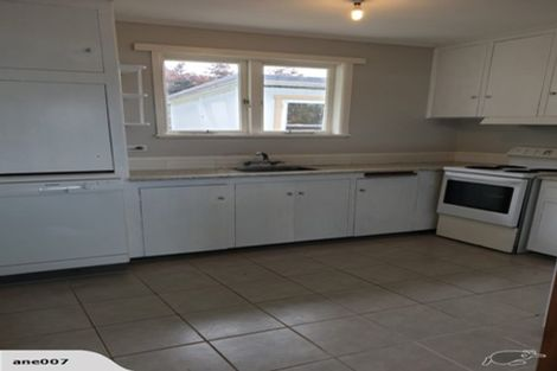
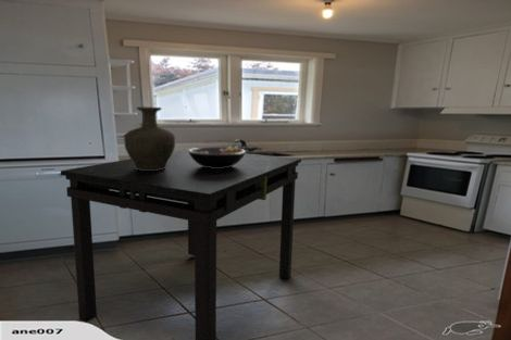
+ dining table (198, 231)
+ vase (149, 138)
+ fruit bowl (216, 155)
